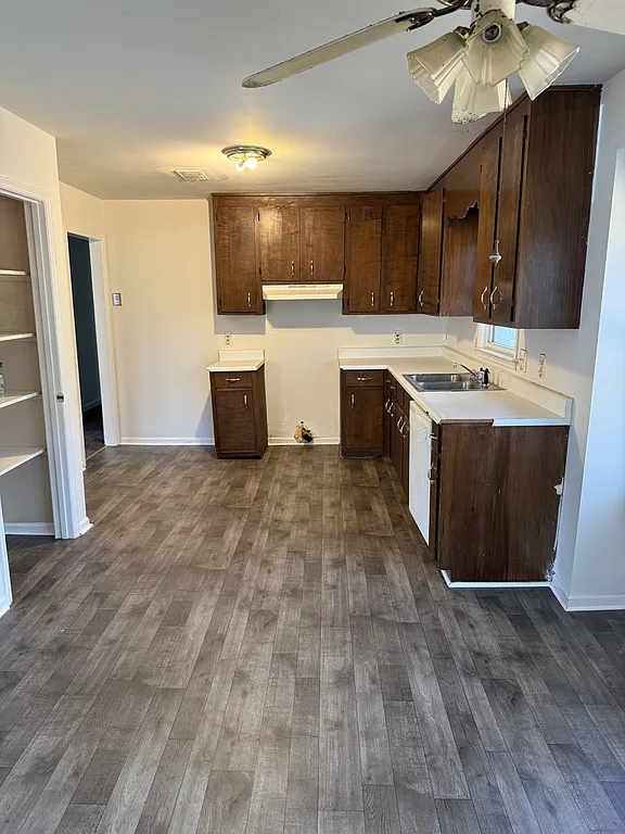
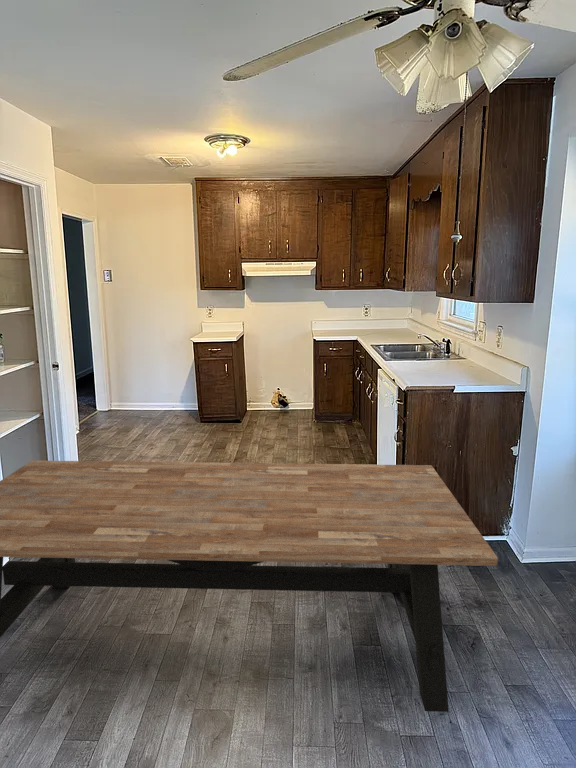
+ dining table (216, 567)
